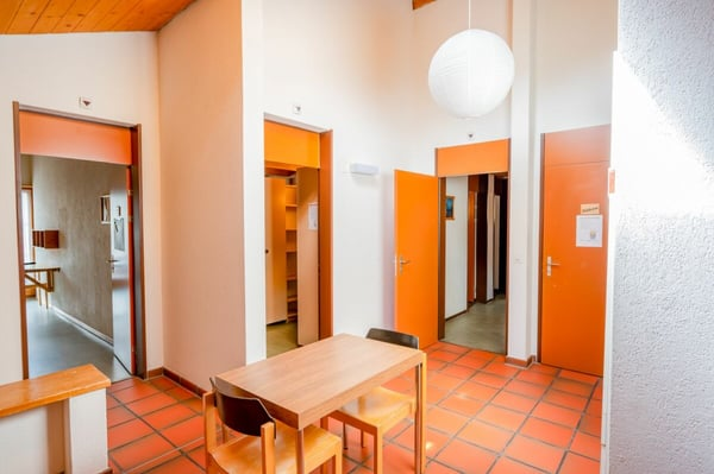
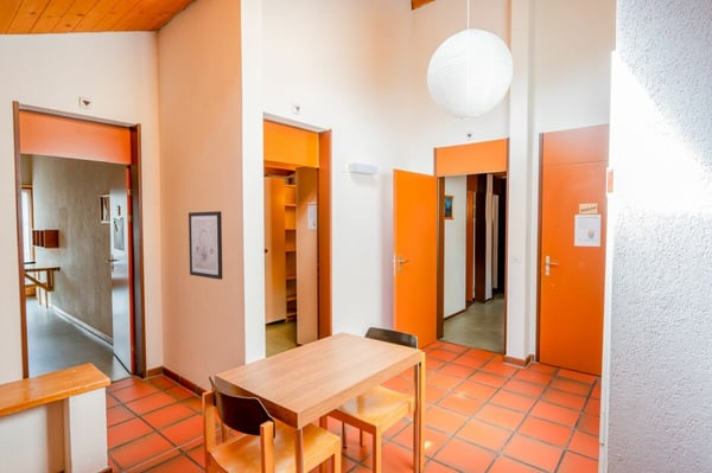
+ wall art (204, 244)
